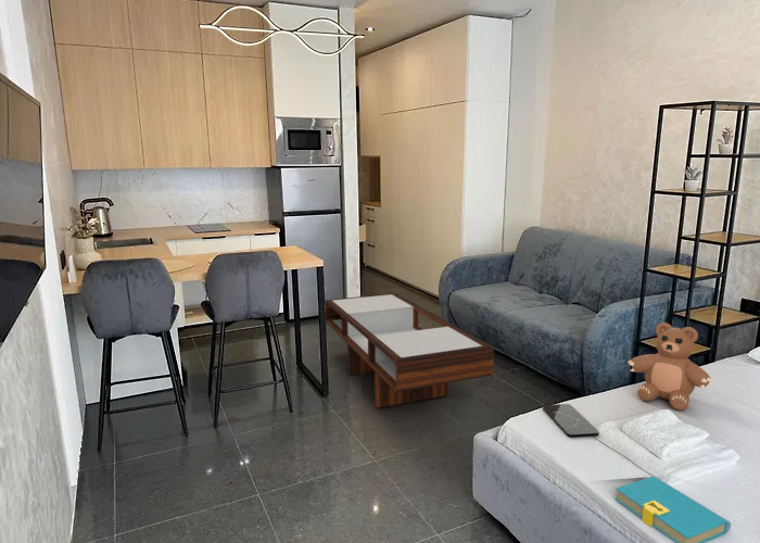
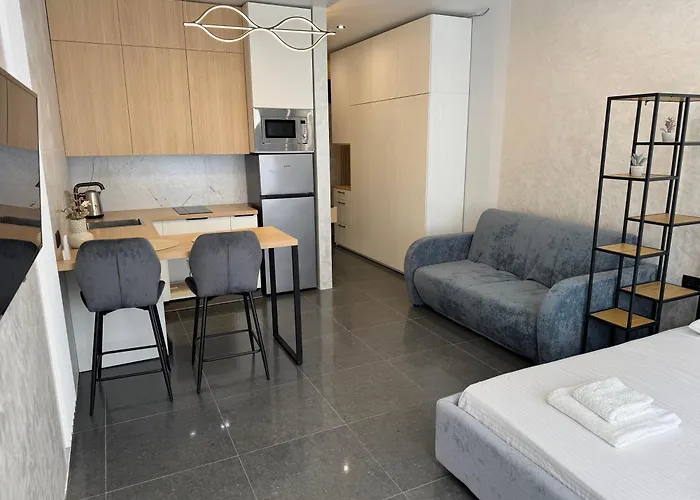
- book (669, 508)
- coffee table (395, 351)
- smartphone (569, 419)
- teddy bear (670, 363)
